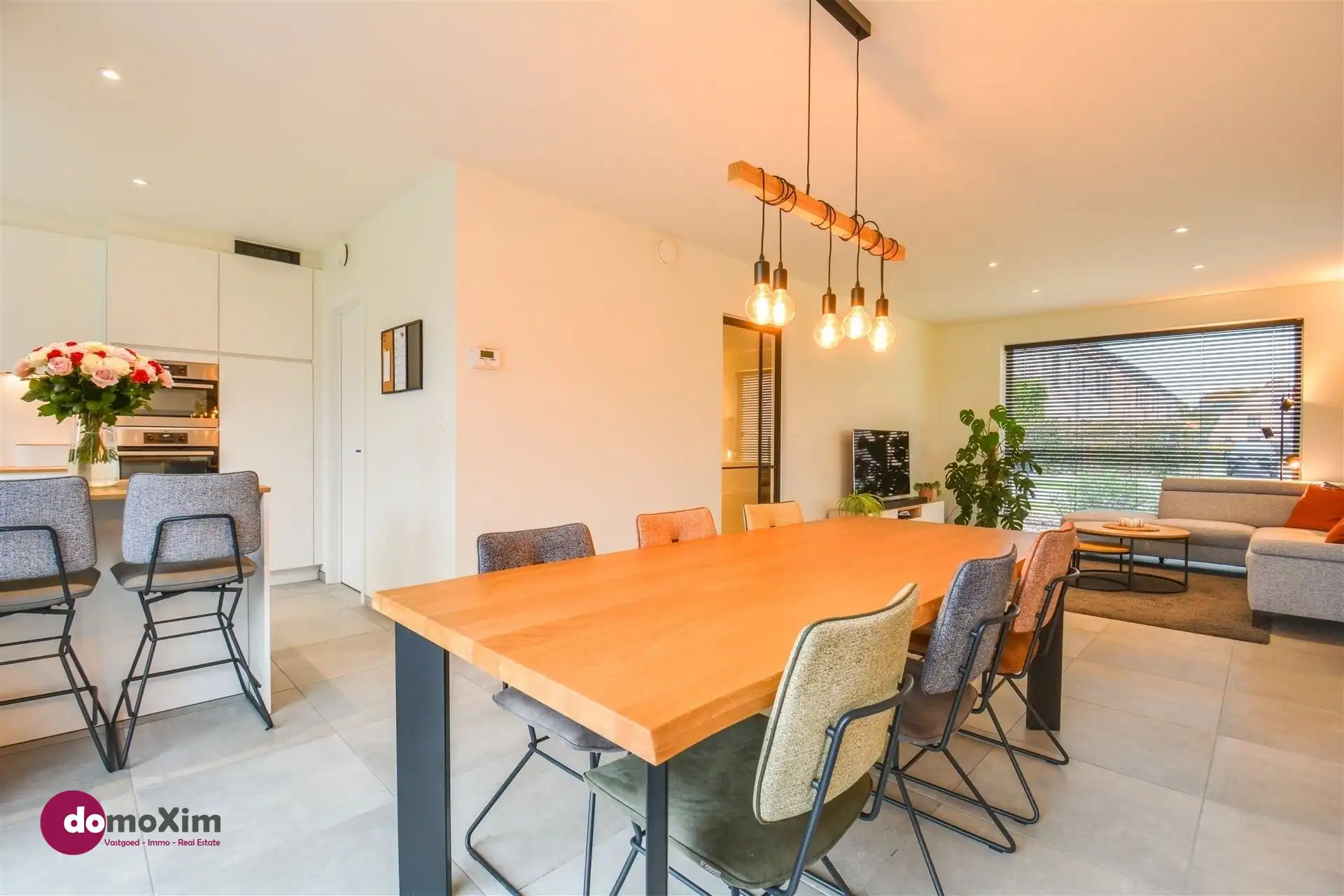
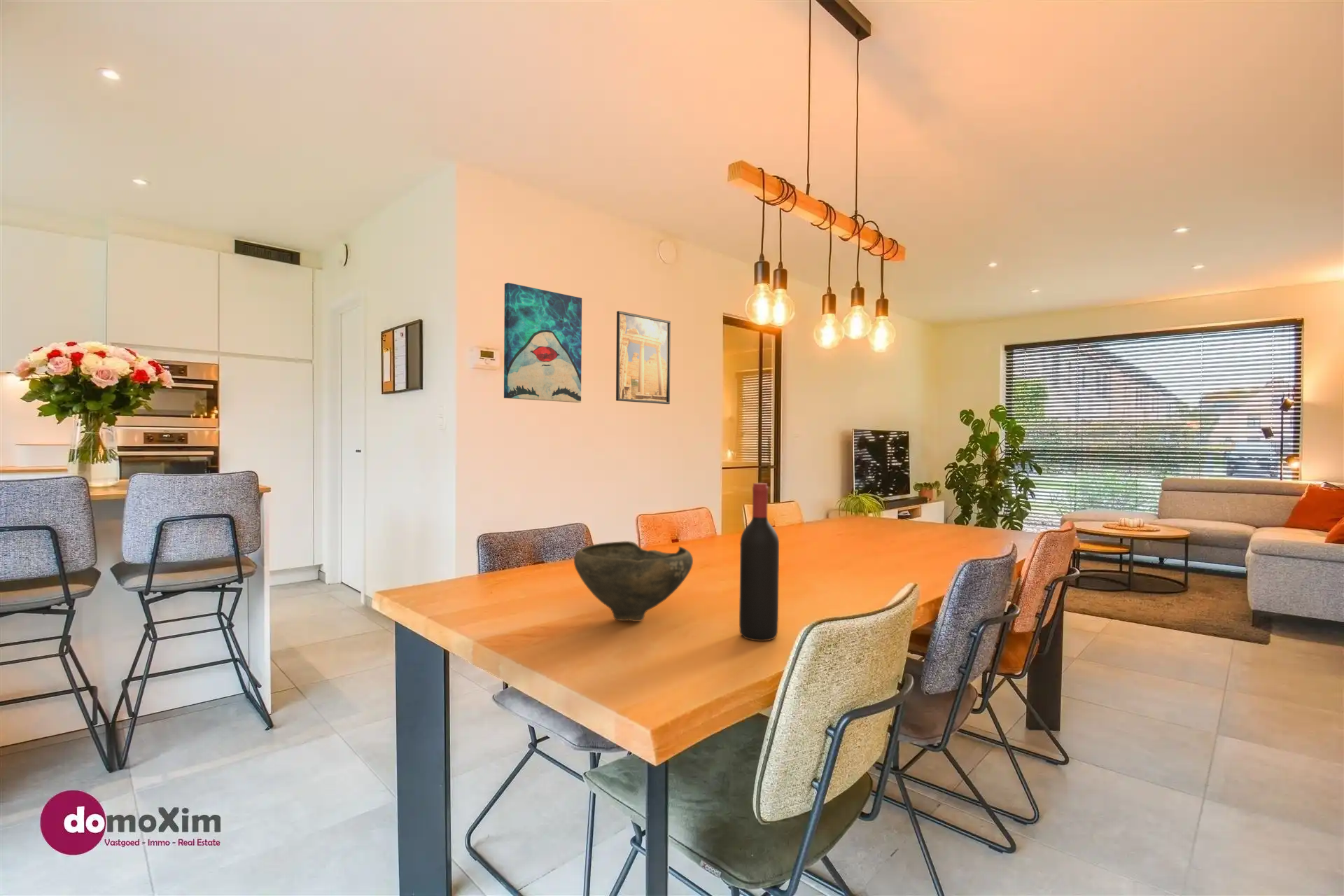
+ wine bottle (759, 559)
+ bowl (633, 584)
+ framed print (644, 359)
+ wall art (545, 346)
